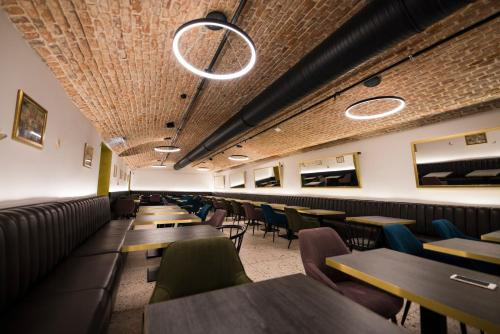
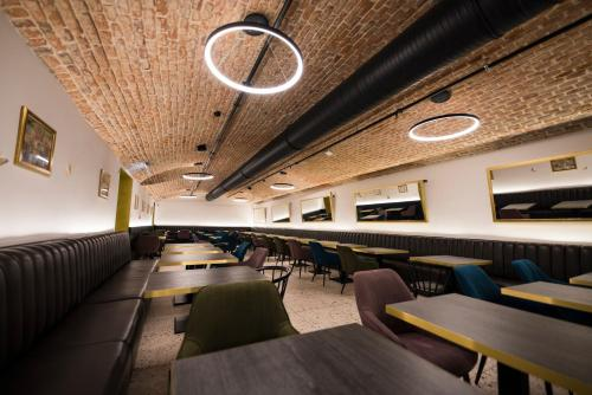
- cell phone (472, 281)
